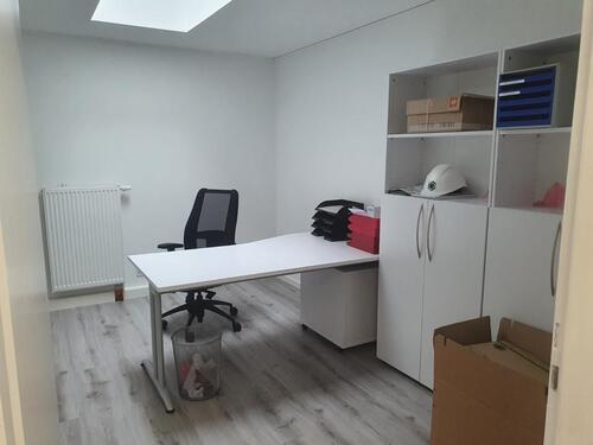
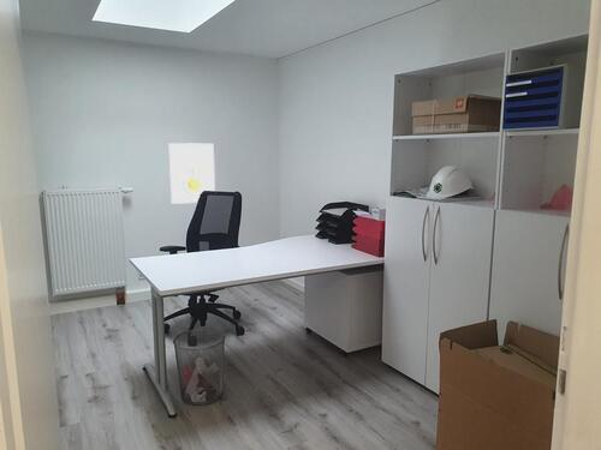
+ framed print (192, 173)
